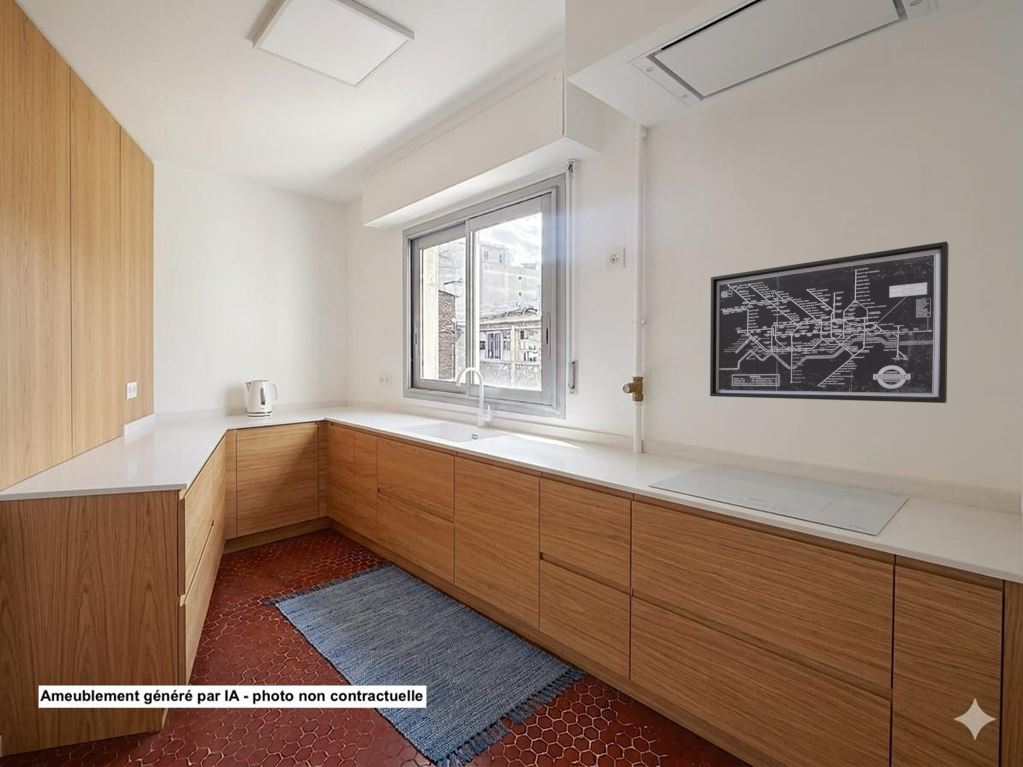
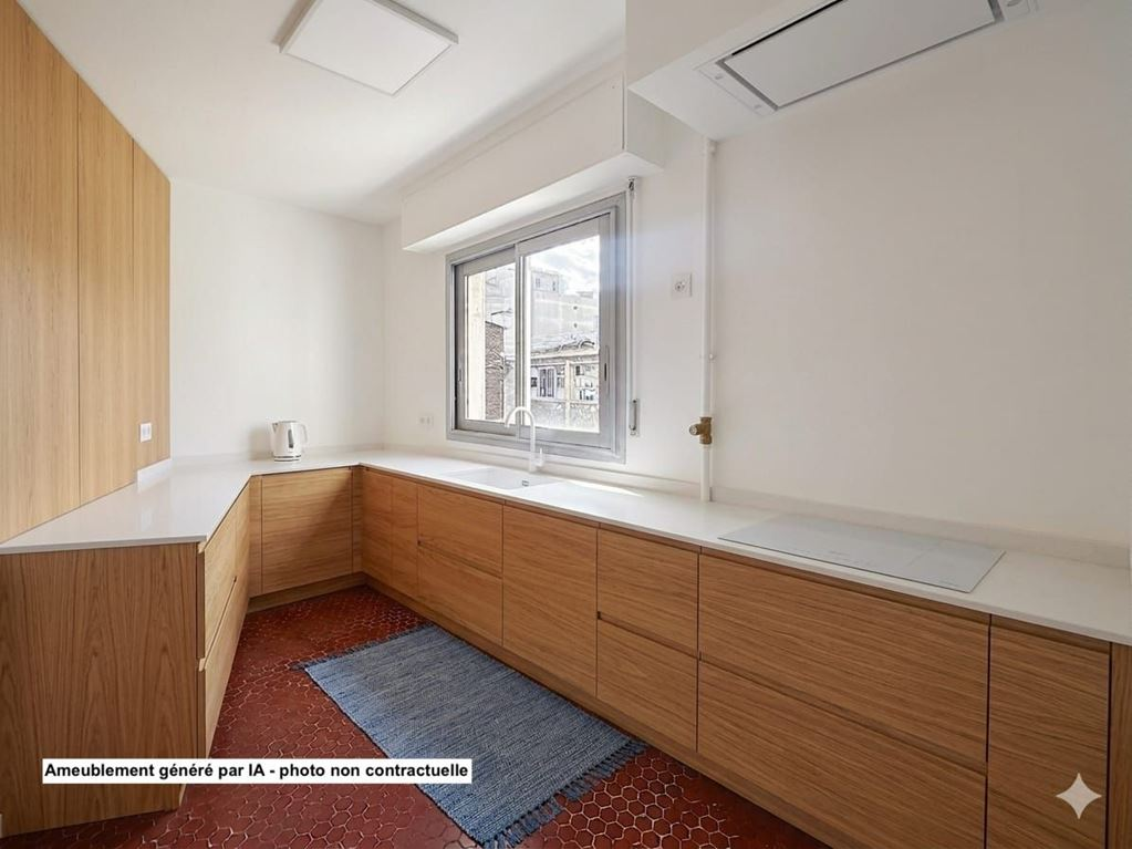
- wall art (812, 331)
